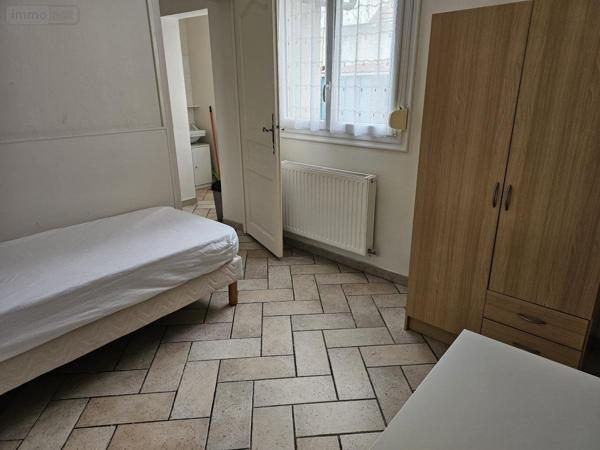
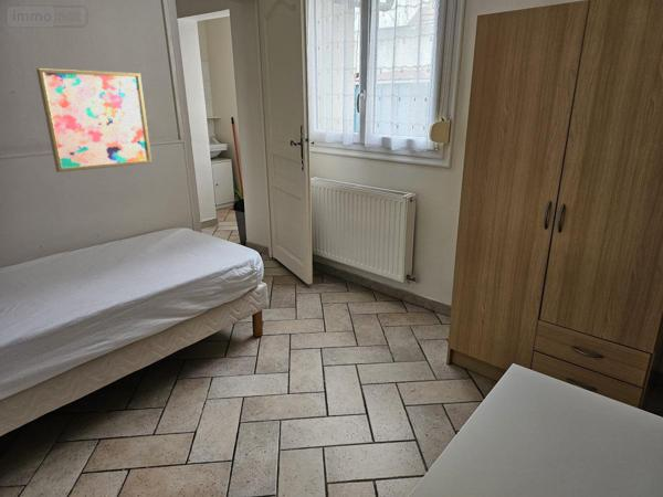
+ wall art (99, 120)
